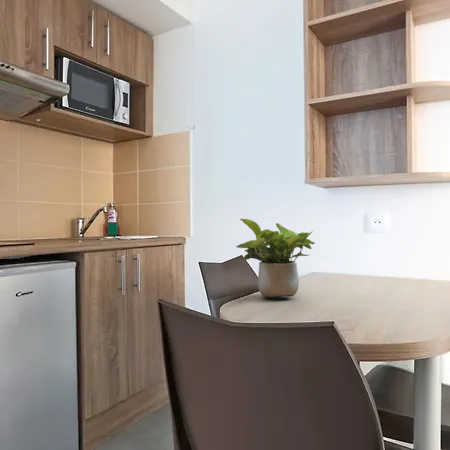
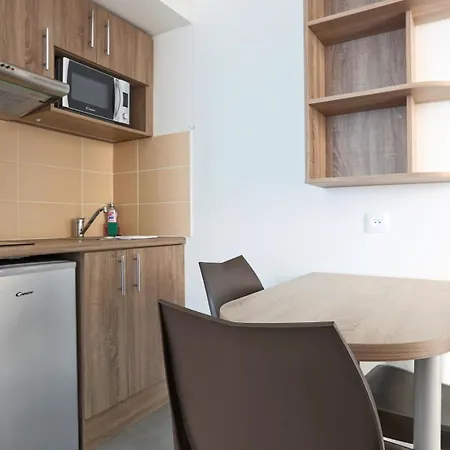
- potted plant (277, 257)
